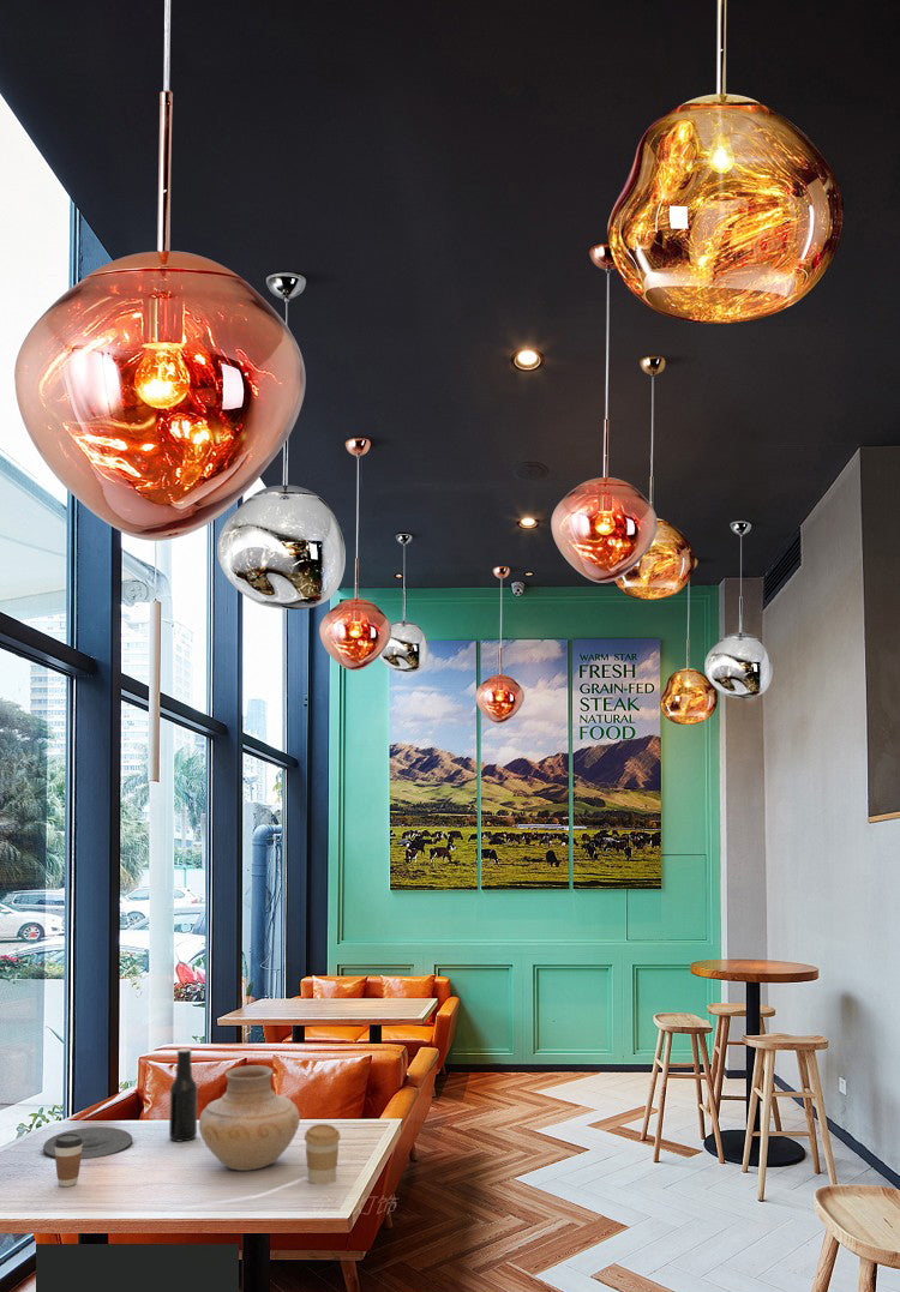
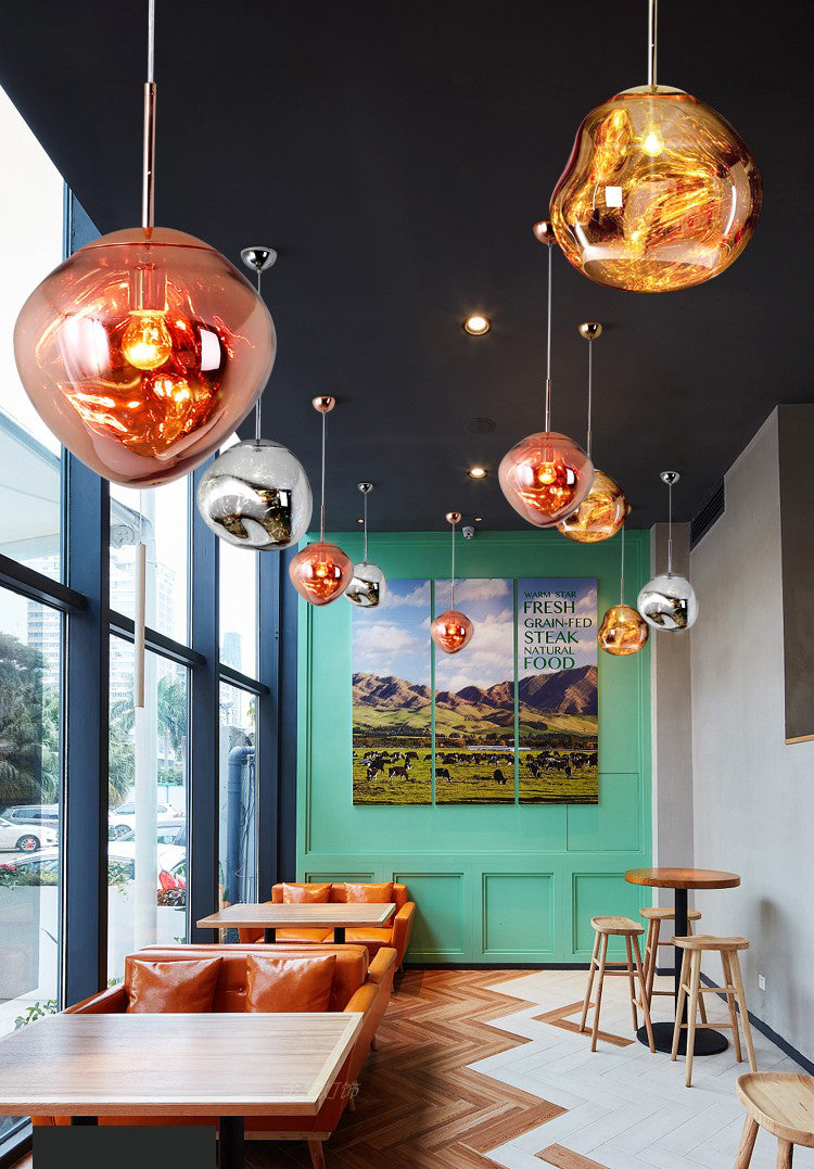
- vase (248, 1118)
- coffee cup (322, 1153)
- beer bottle (184, 1093)
- plate (88, 1141)
- coffee cup (67, 1160)
